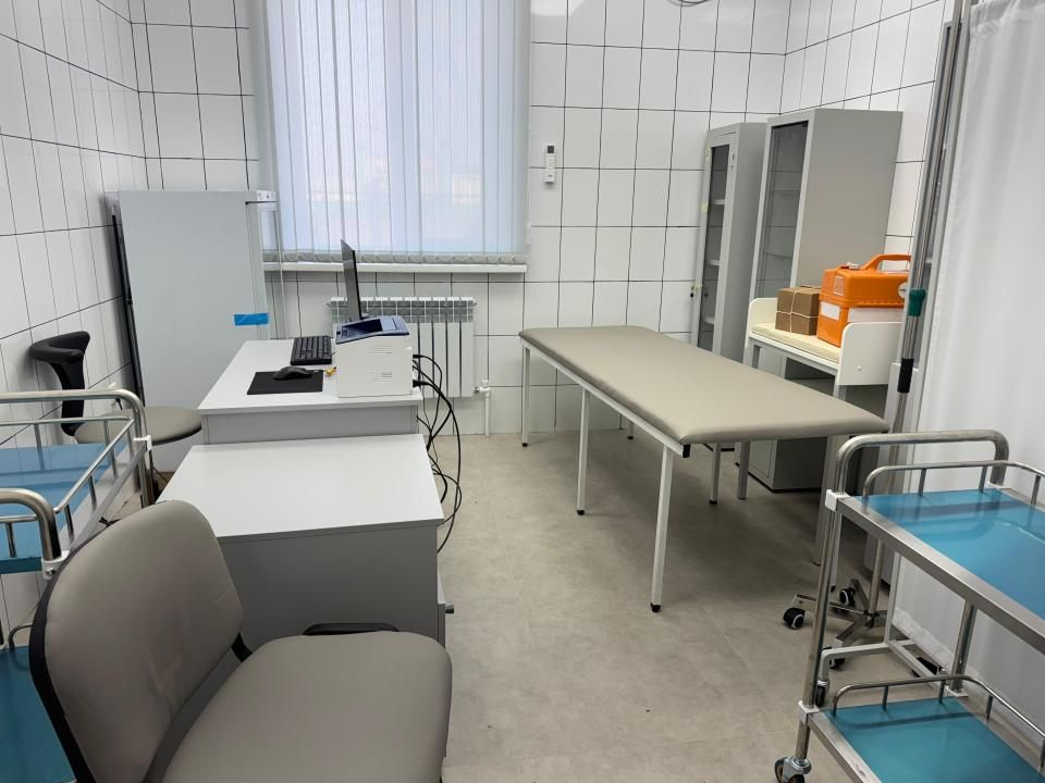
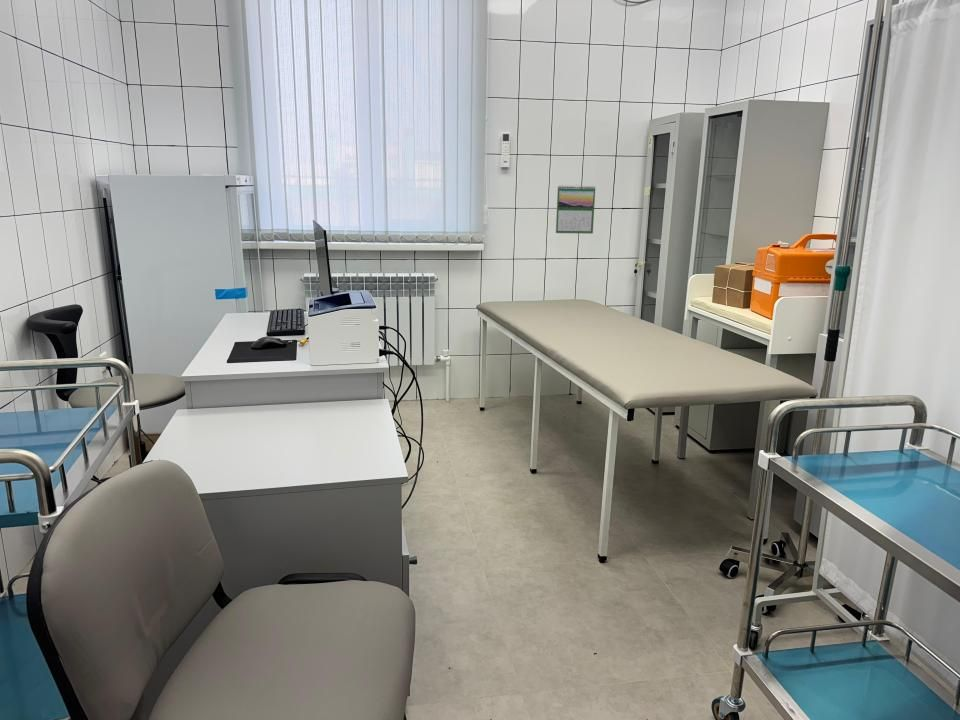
+ calendar (575, 209)
